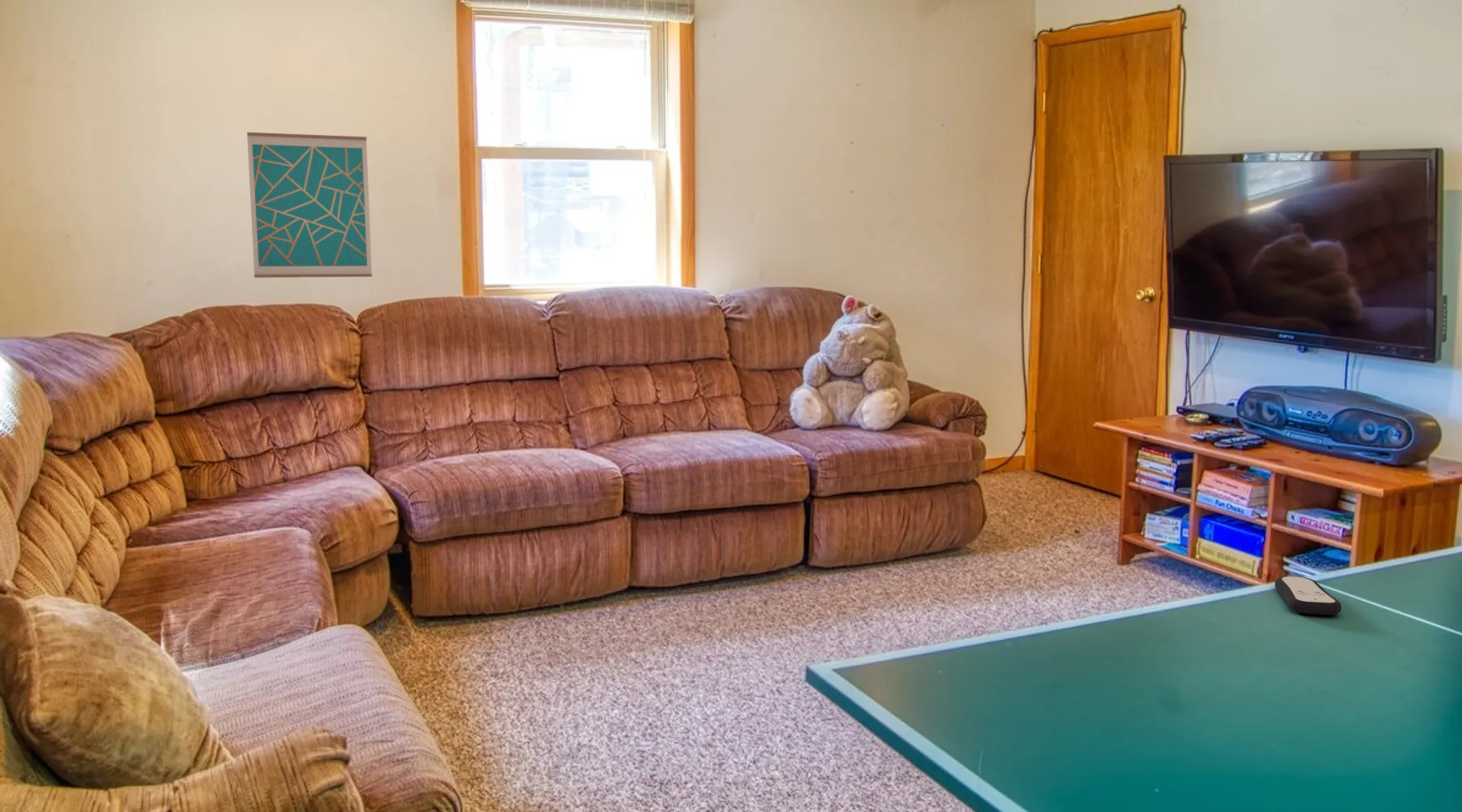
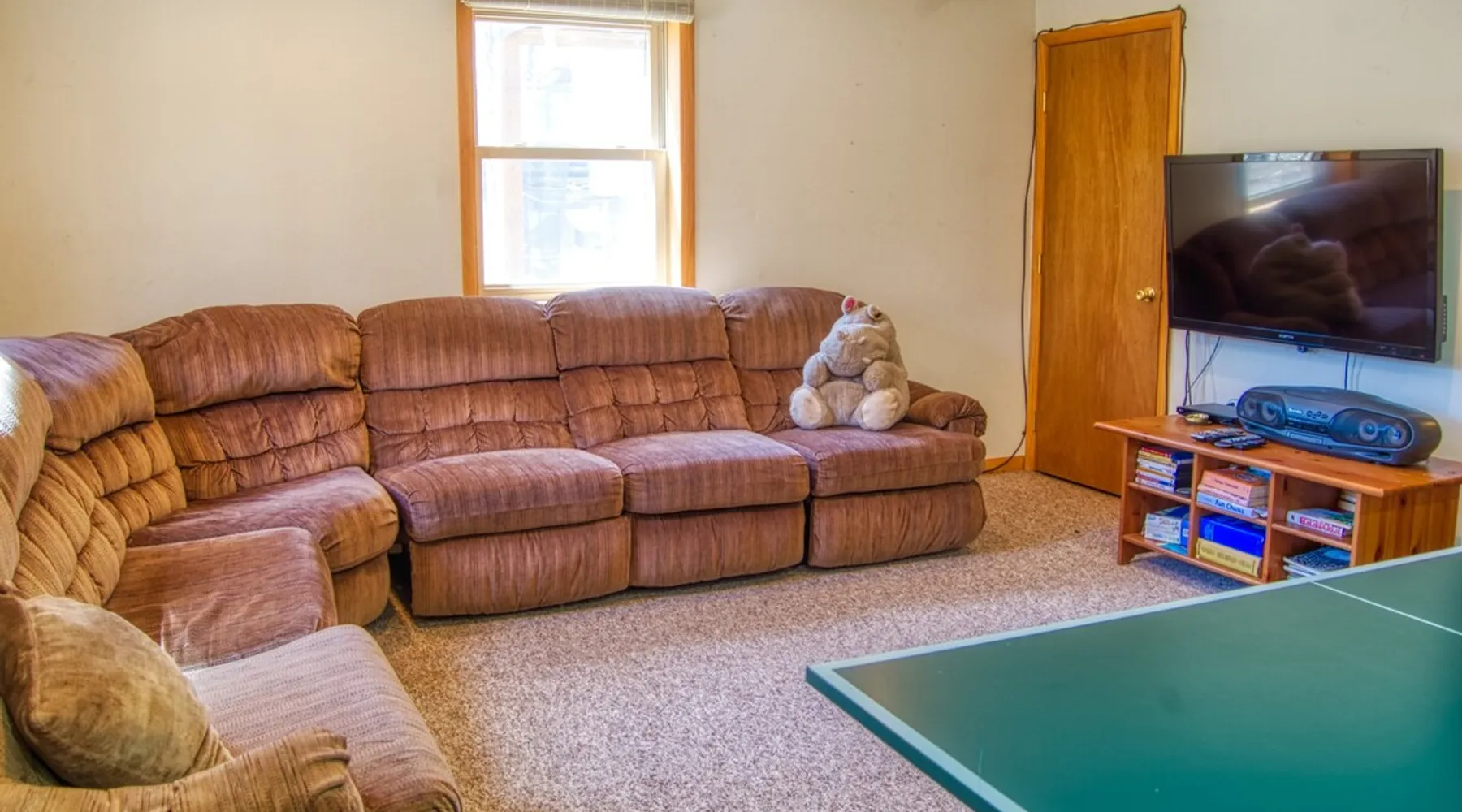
- remote control (1305, 594)
- wall art (311, 206)
